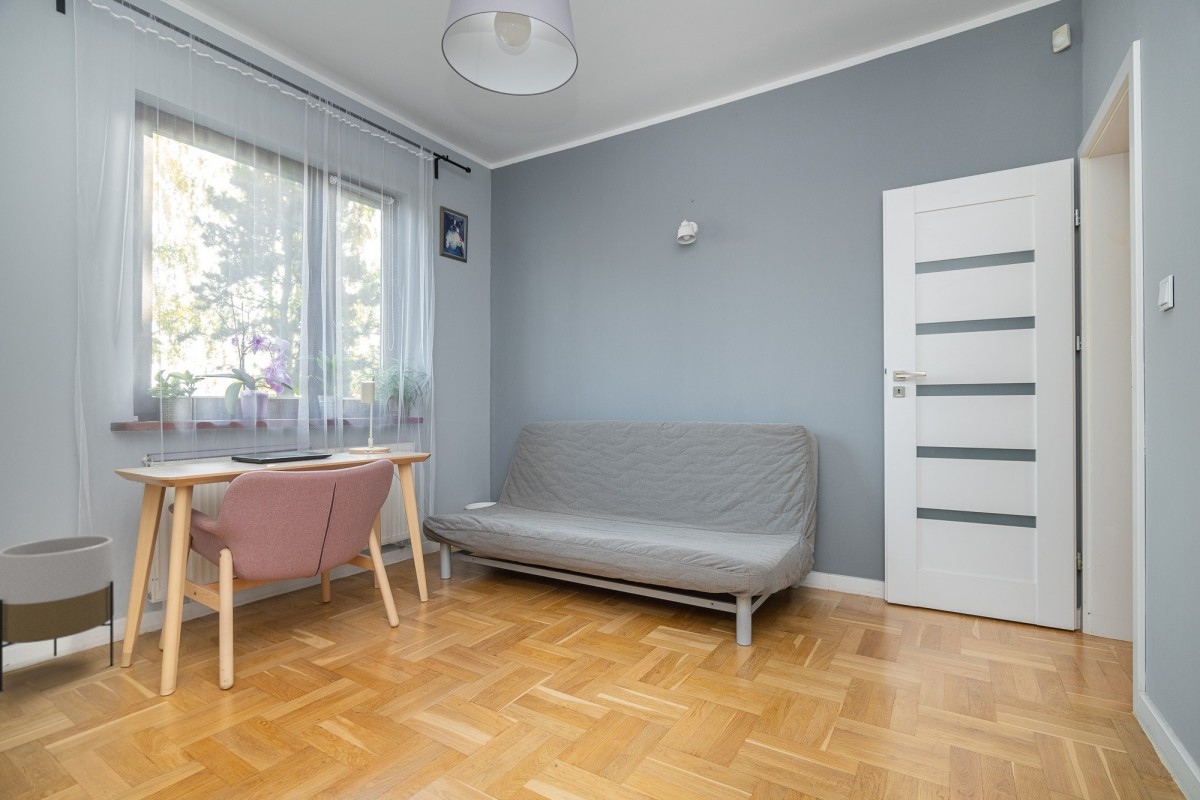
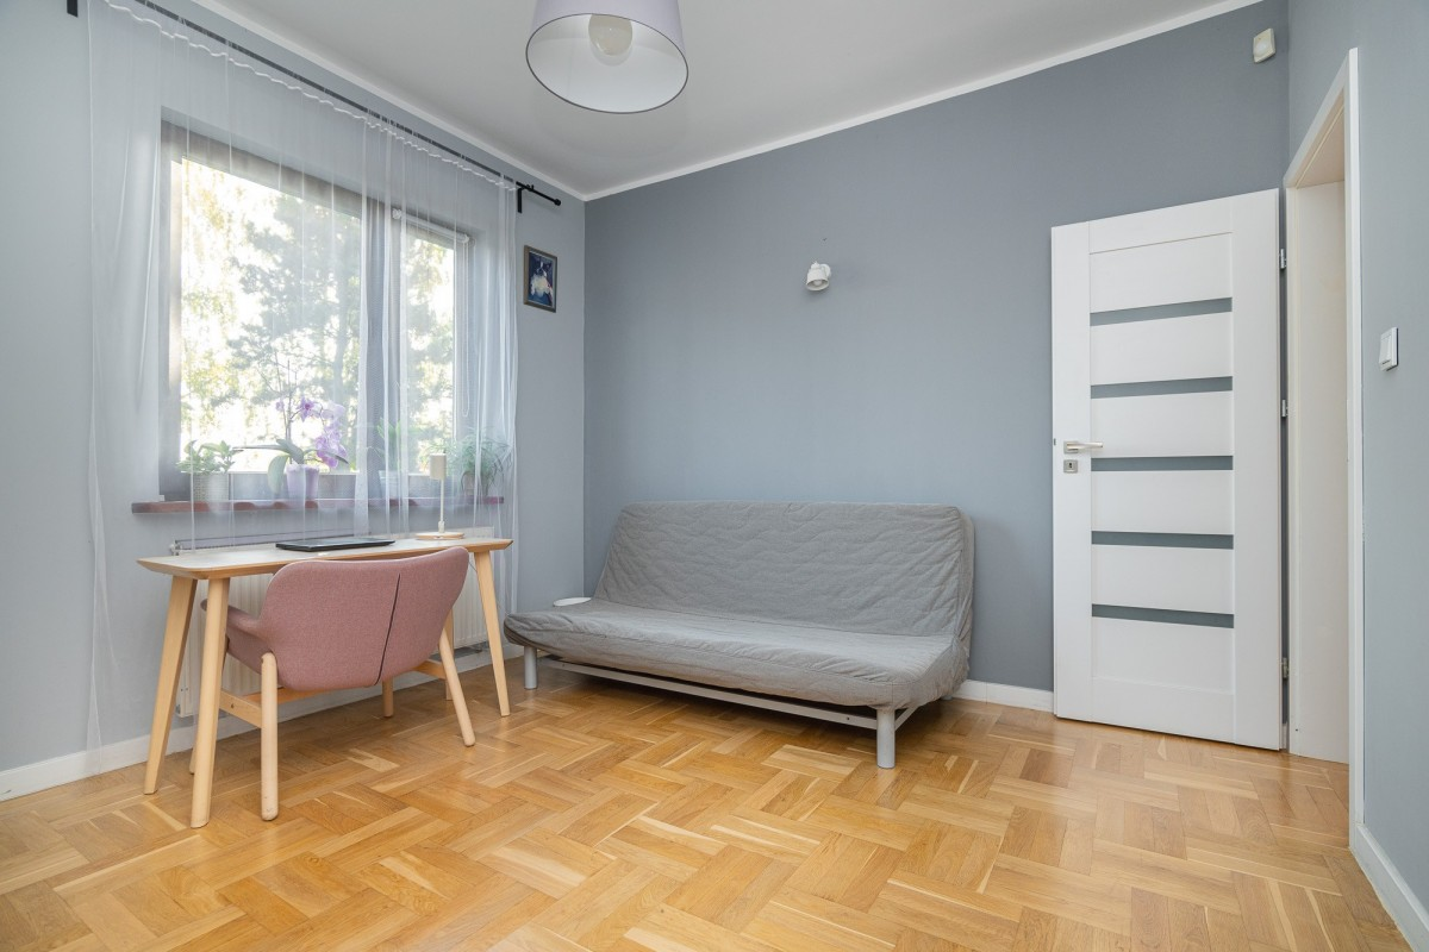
- planter (55, 607)
